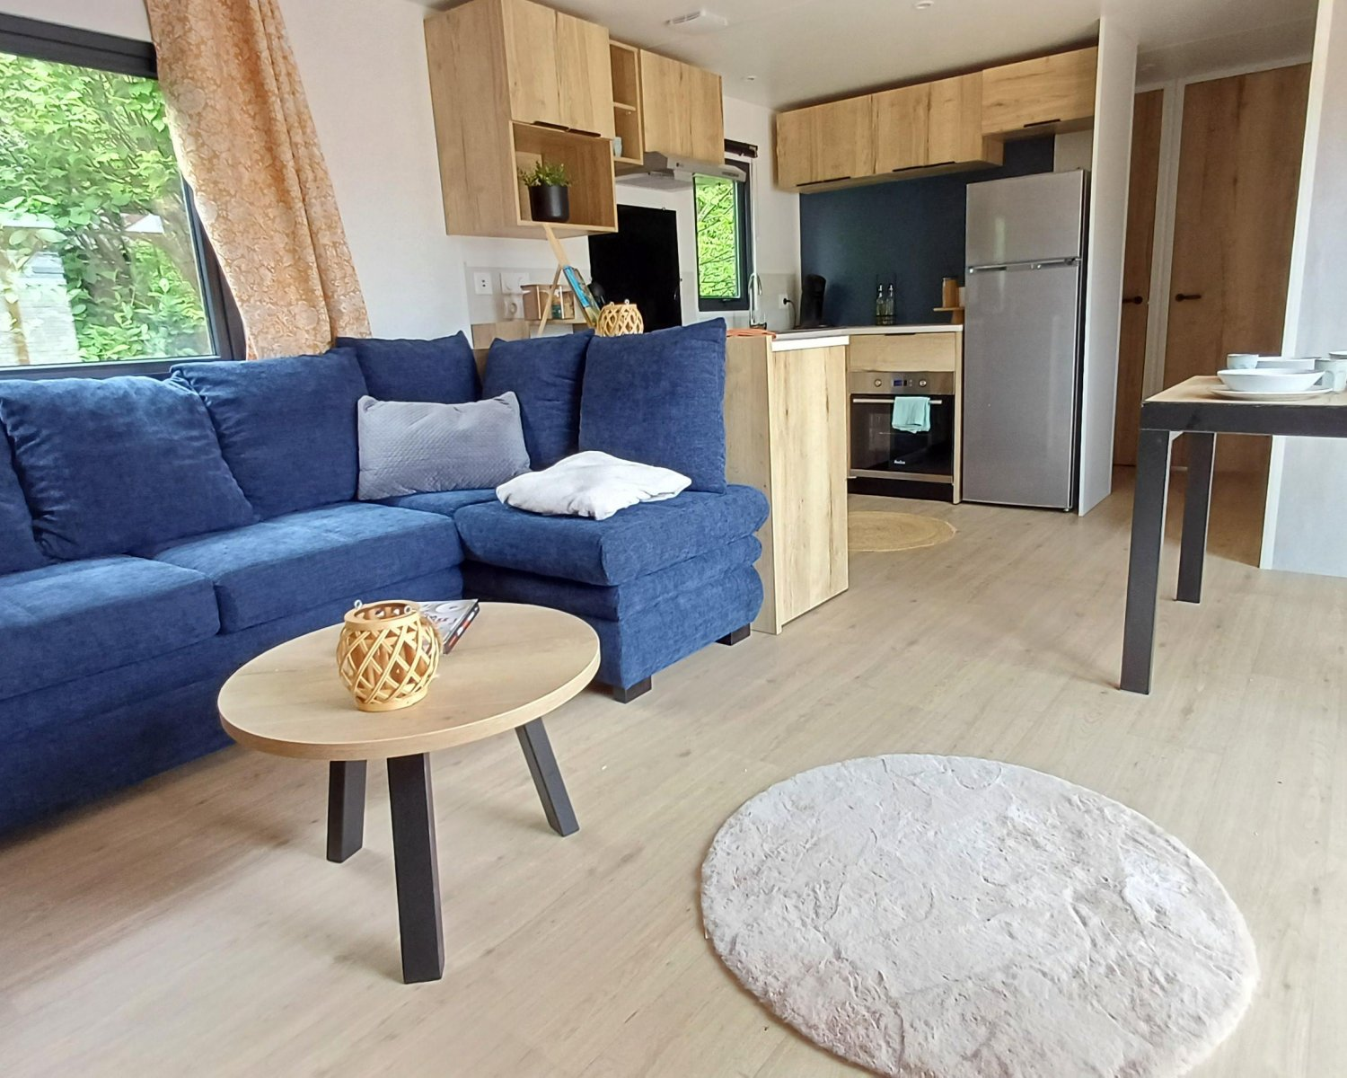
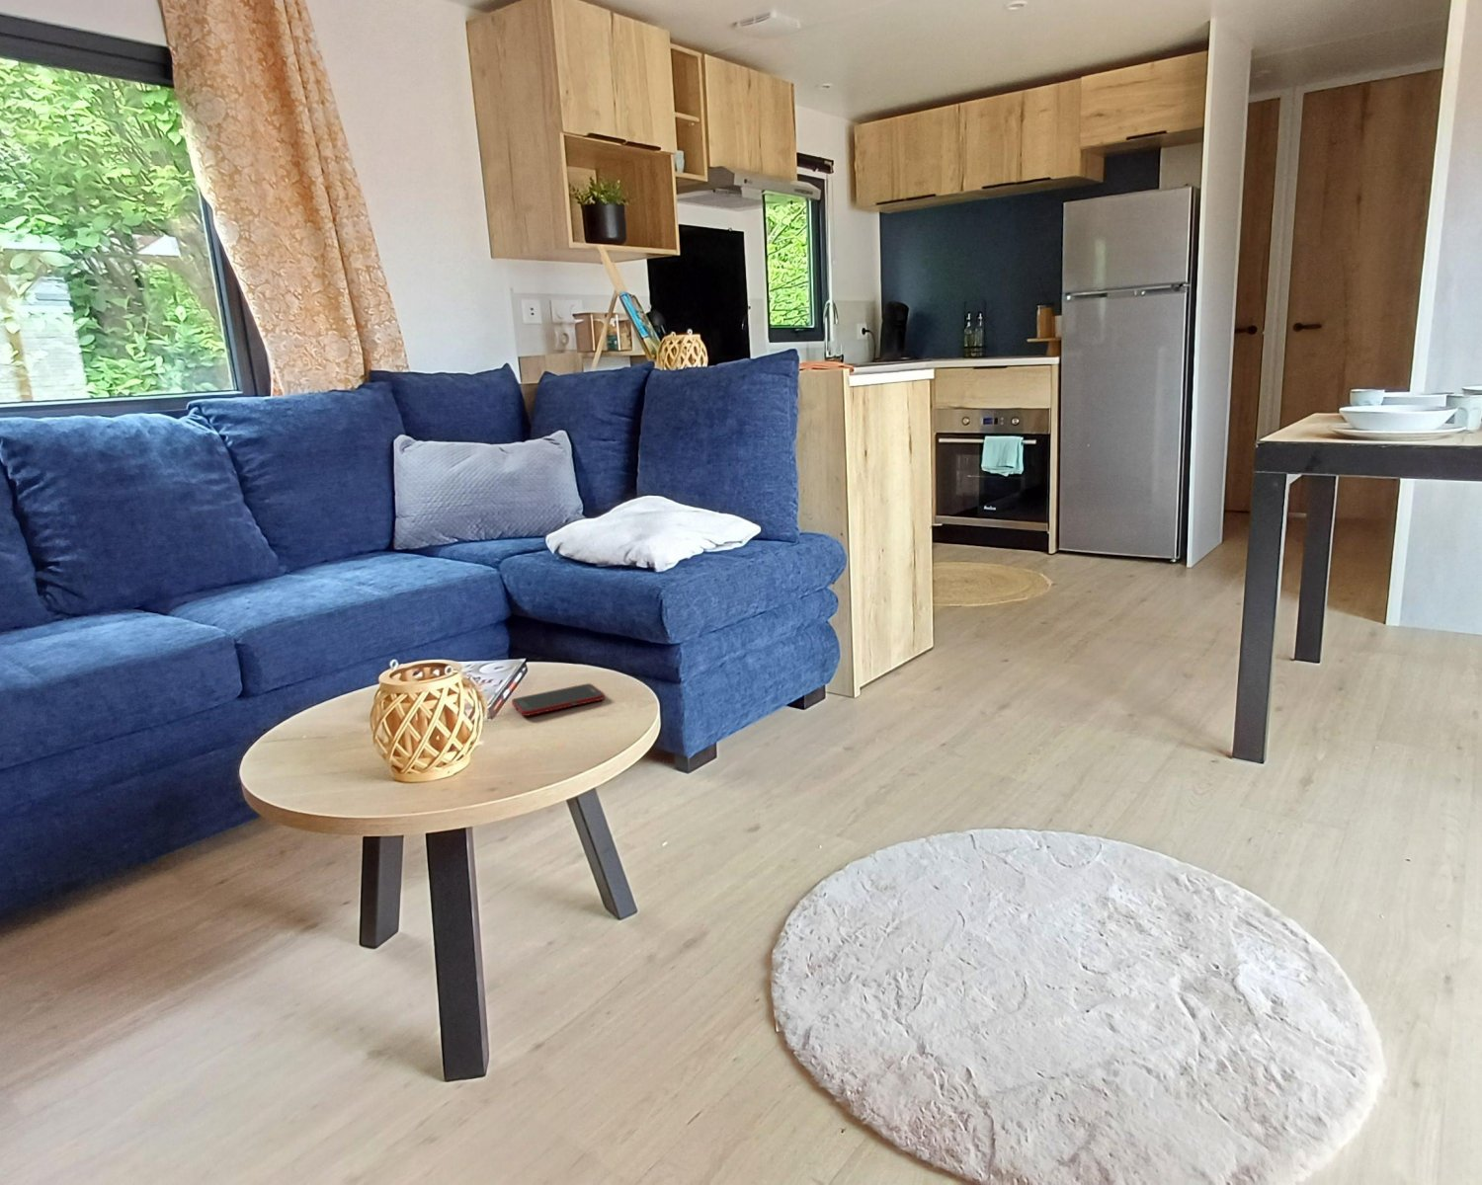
+ cell phone (558, 699)
